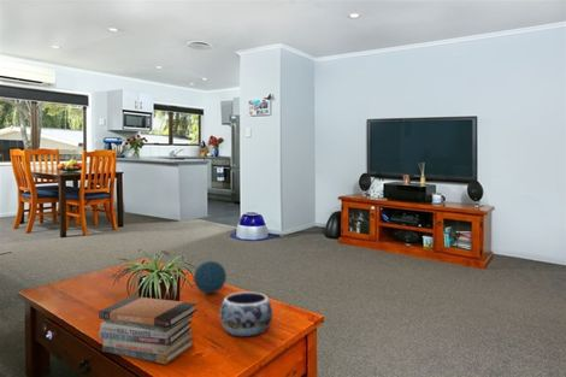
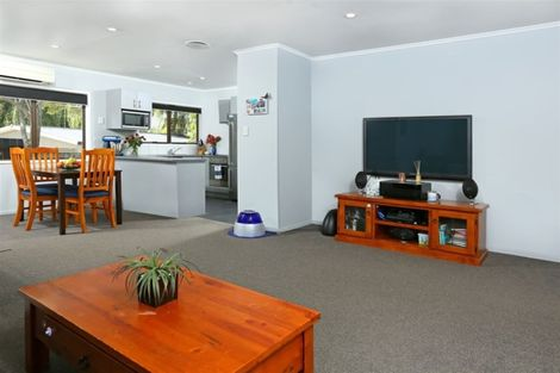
- book stack (148, 326)
- decorative orb (210, 276)
- decorative bowl (246, 313)
